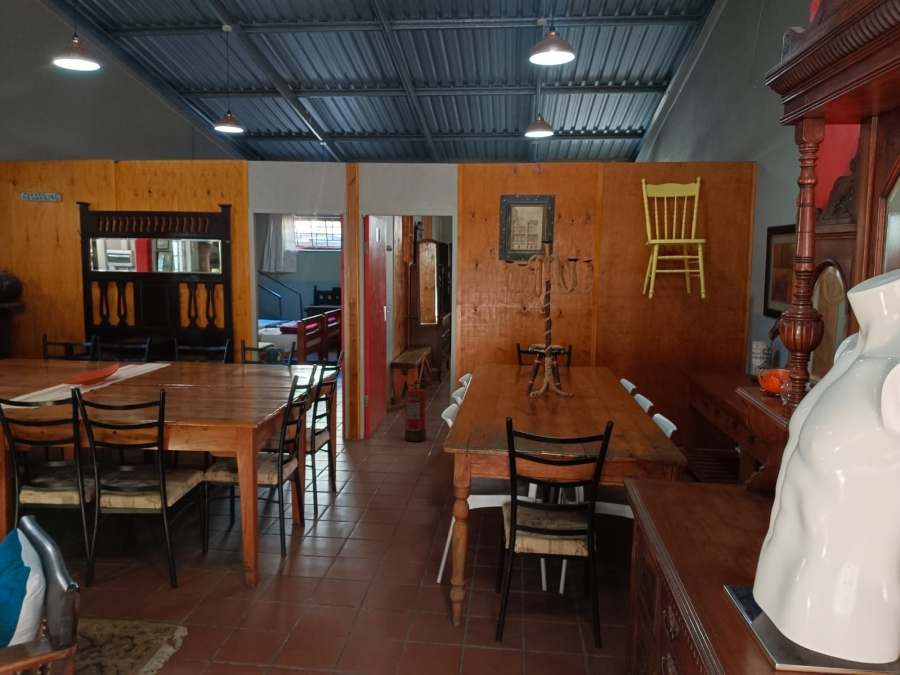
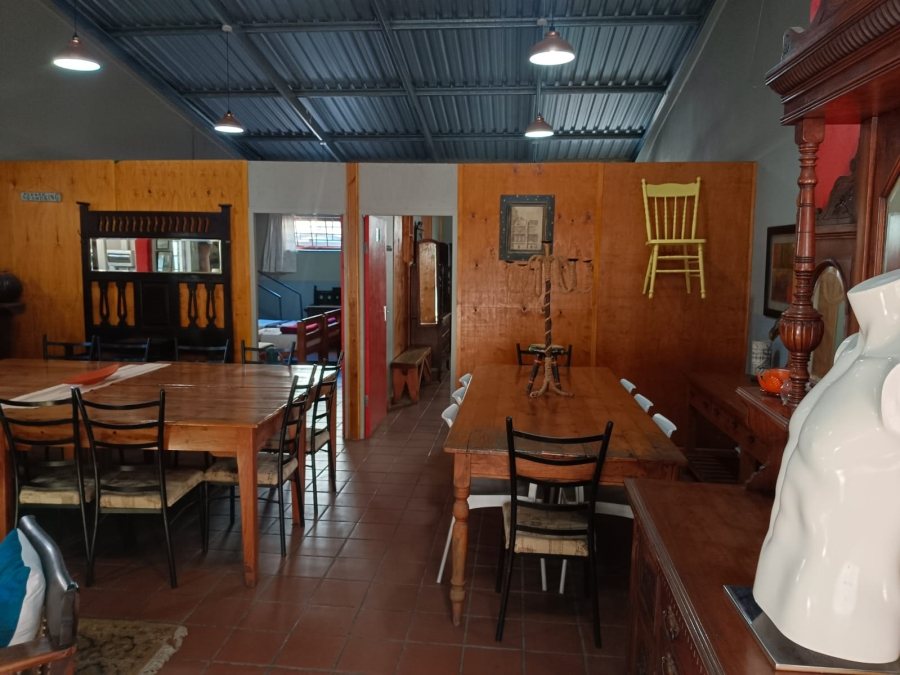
- fire extinguisher (415, 408)
